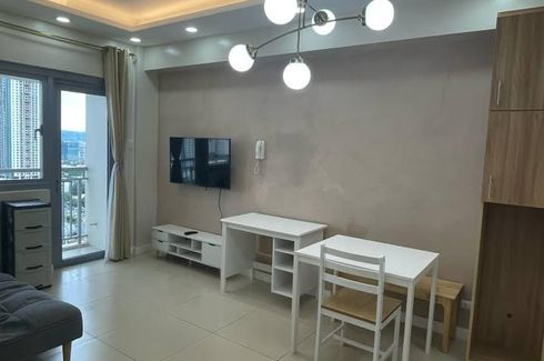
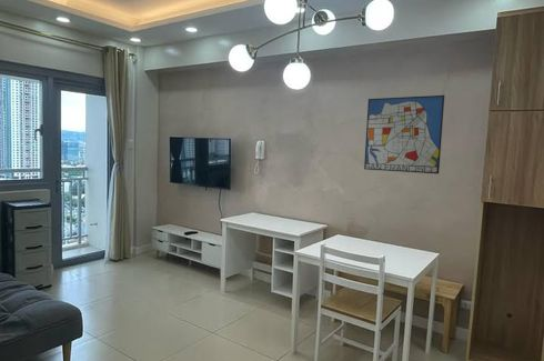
+ wall art (402, 134)
